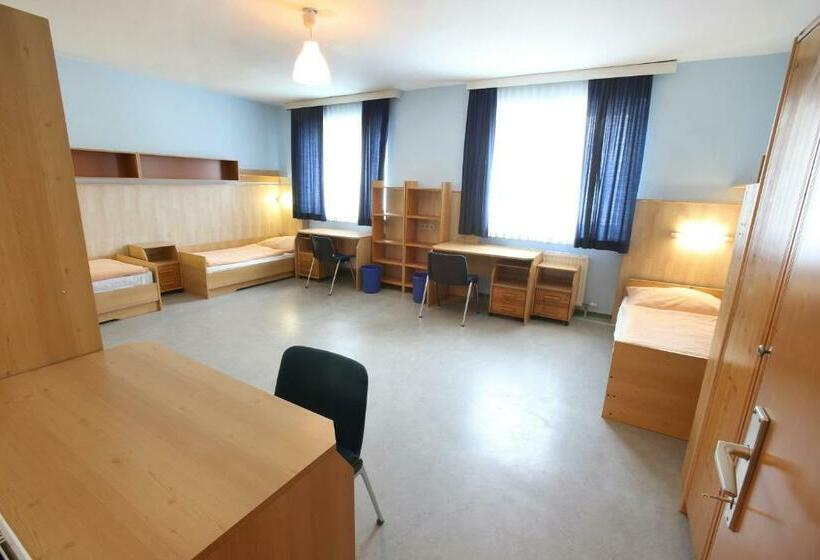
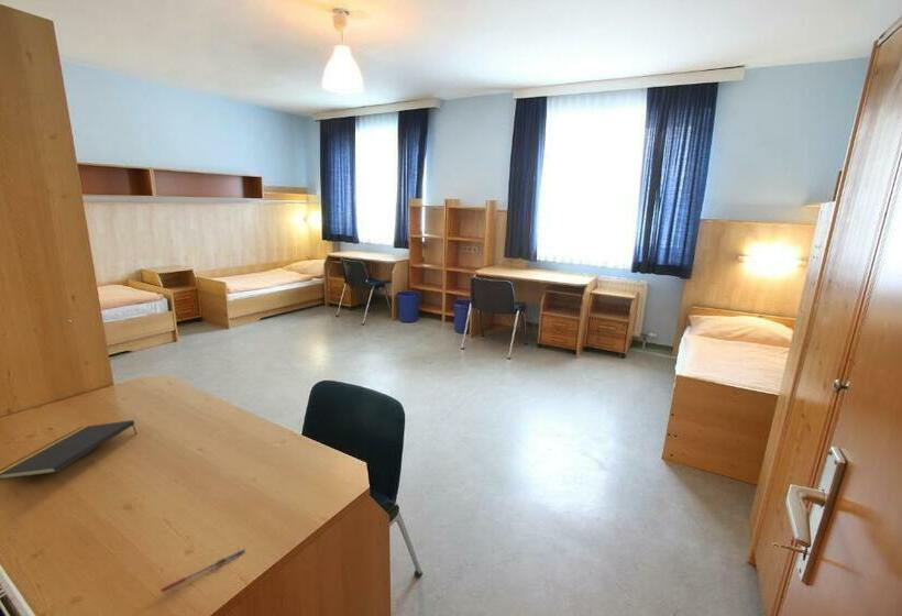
+ pen (206, 568)
+ notepad (69, 447)
